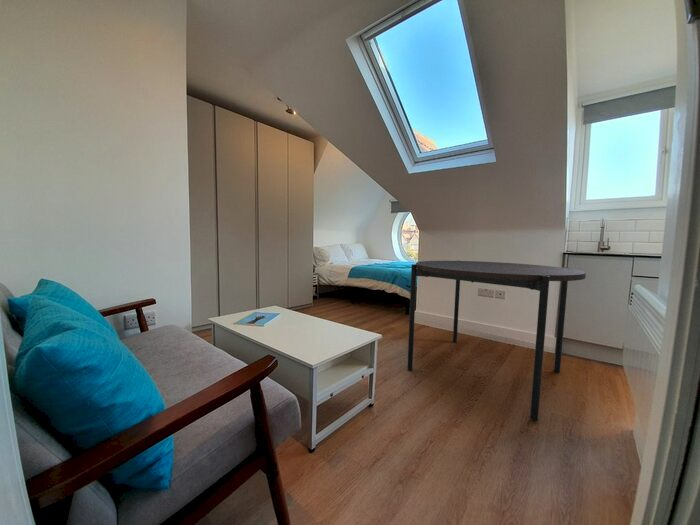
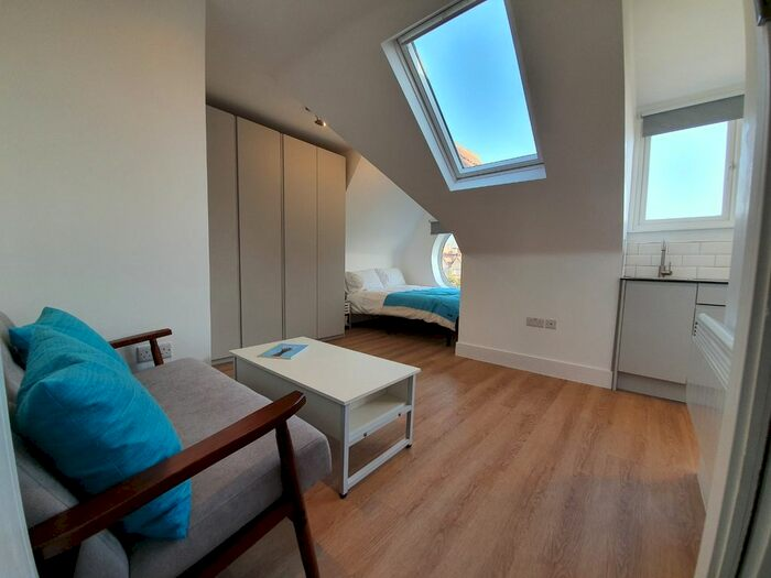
- dining table (457, 319)
